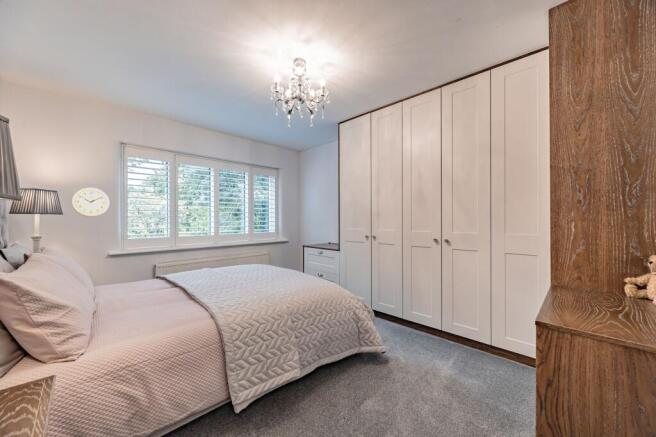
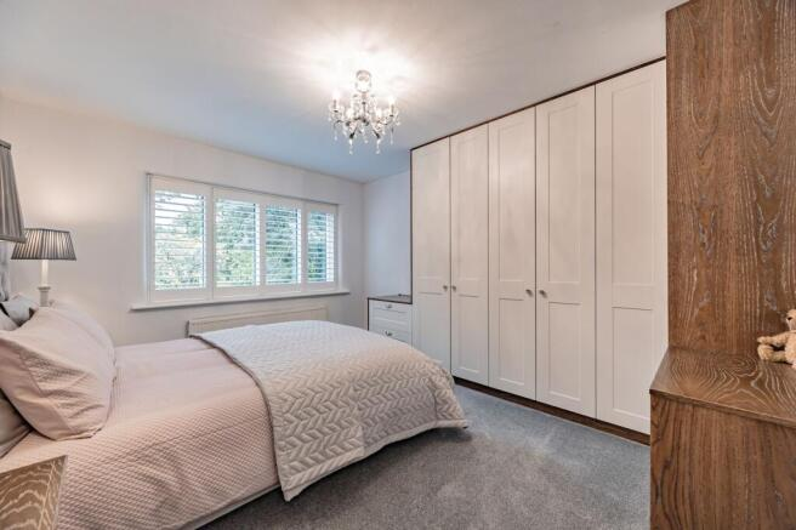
- wall clock (90, 202)
